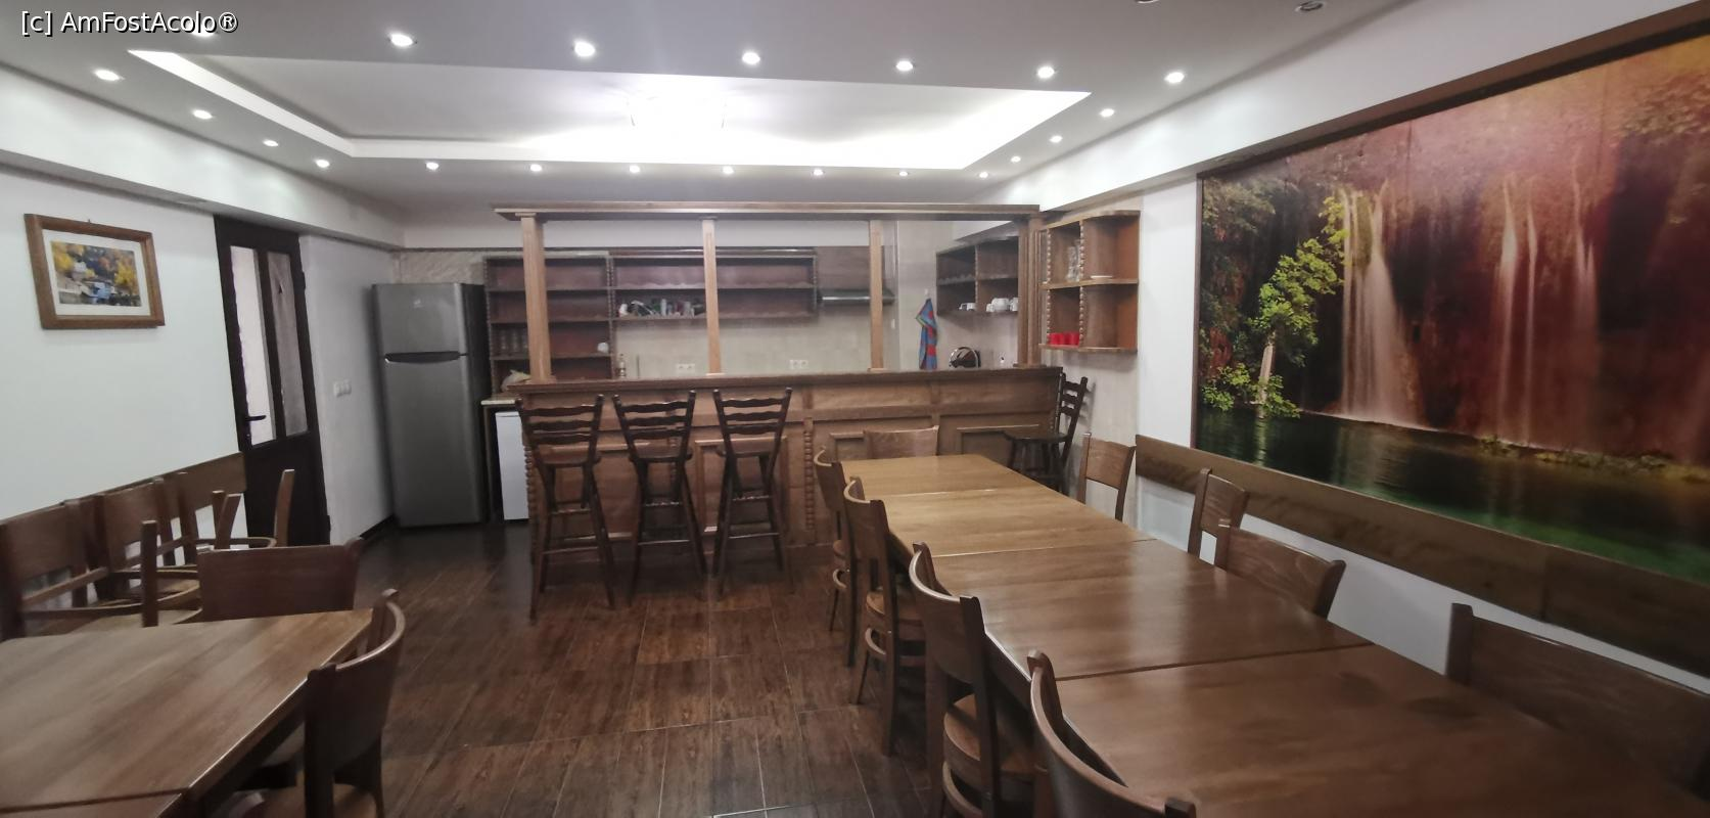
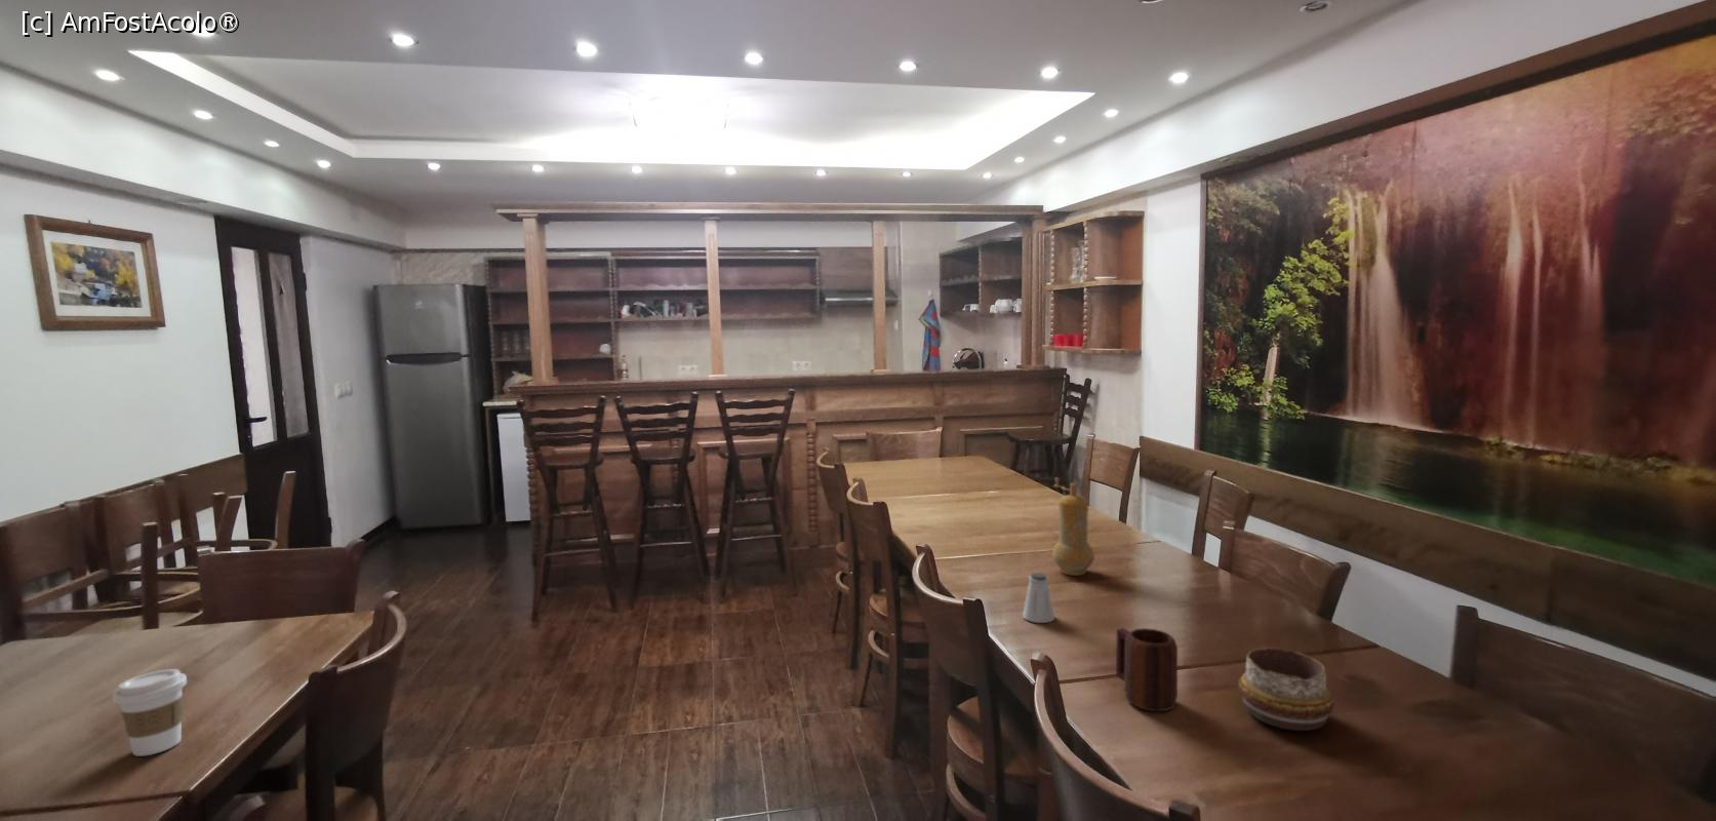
+ coffee cup (153, 713)
+ mug (1144, 664)
+ pepper mill (1070, 525)
+ saltshaker (1037, 595)
+ decorative bowl (1284, 689)
